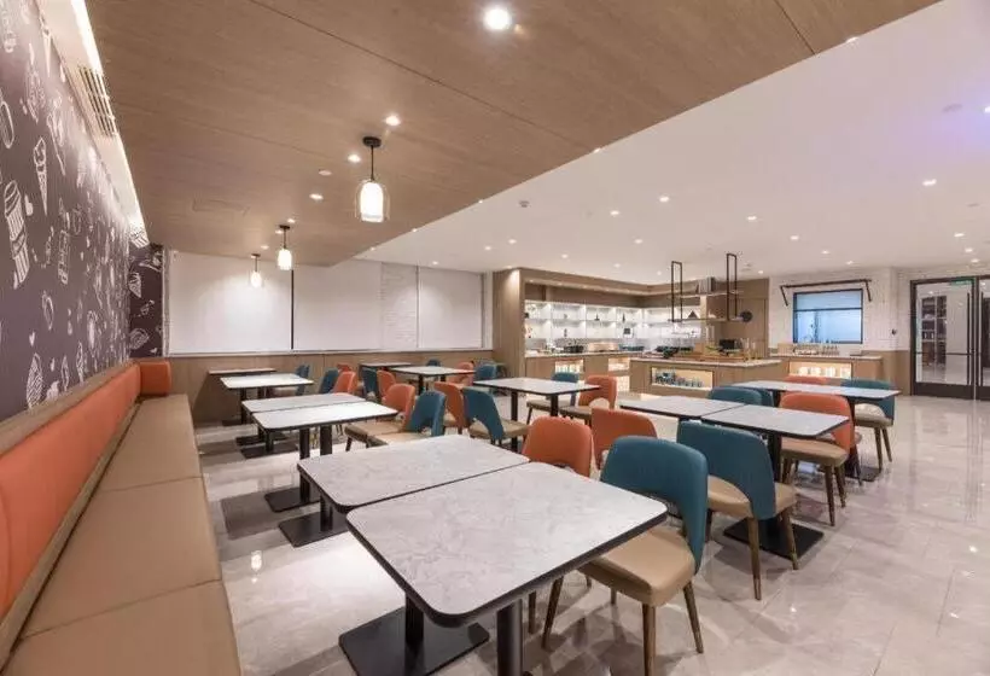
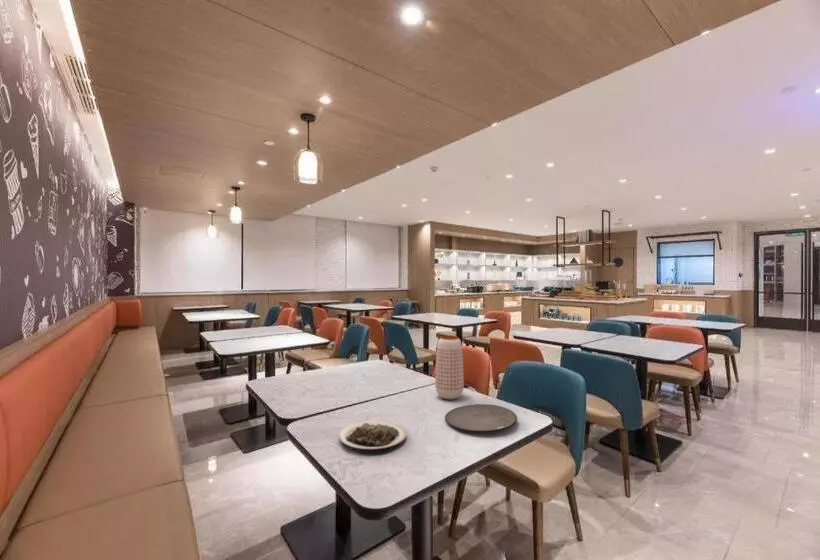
+ planter (449, 367)
+ plate (480, 417)
+ plate (373, 432)
